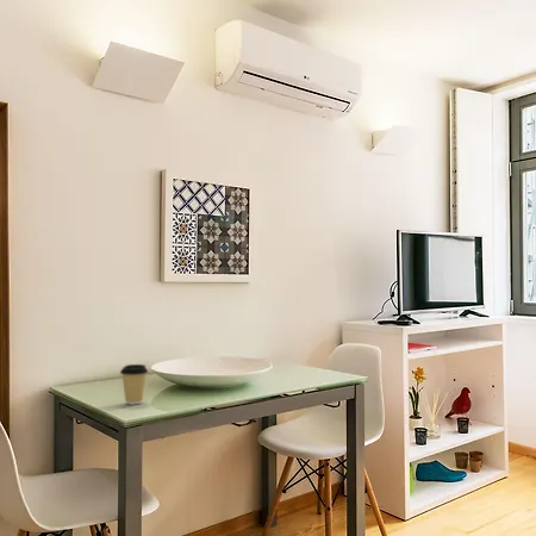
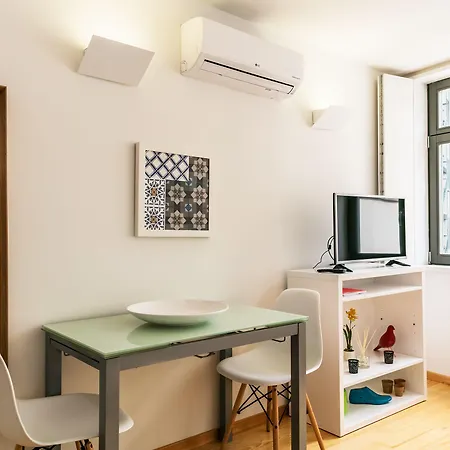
- coffee cup (133, 384)
